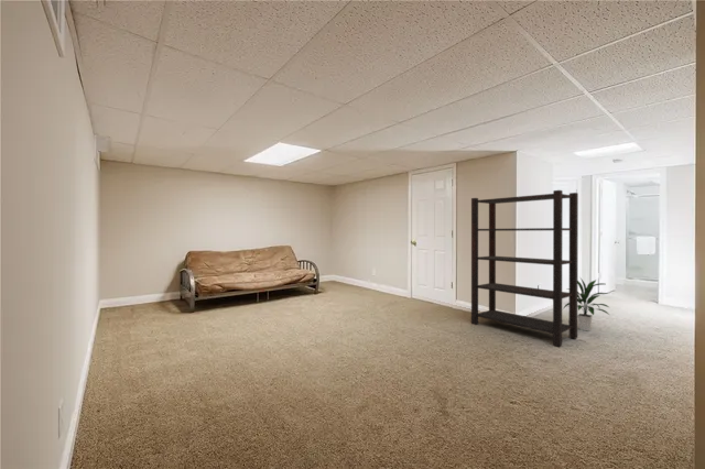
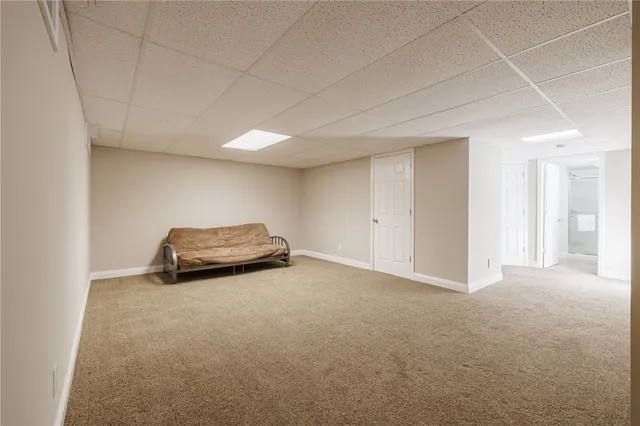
- indoor plant (587, 303)
- bookshelf (520, 262)
